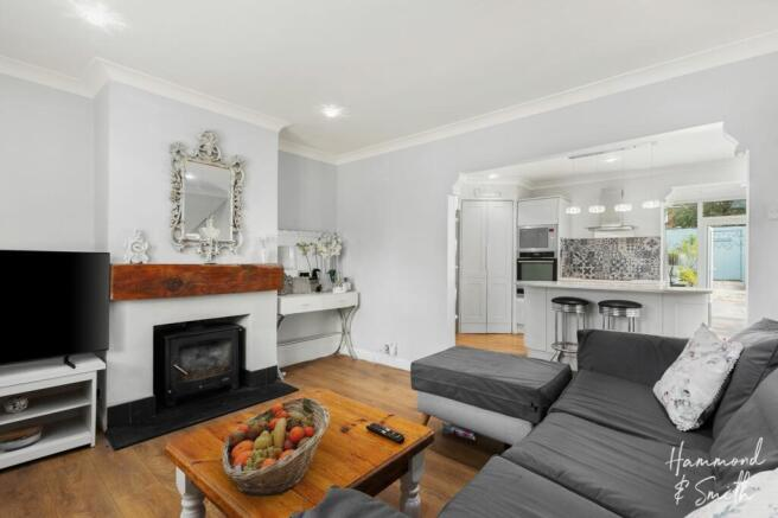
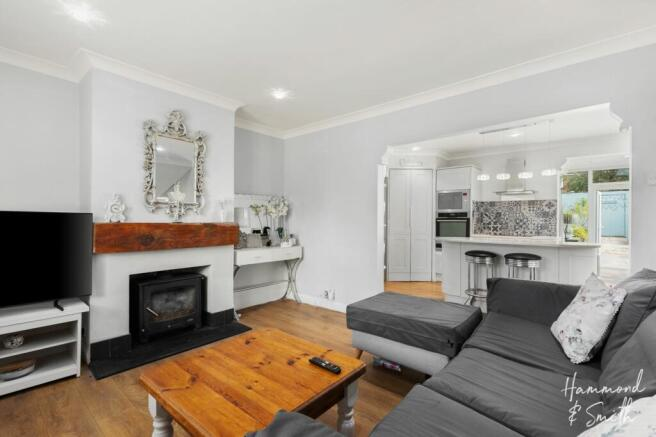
- fruit basket (276, 441)
